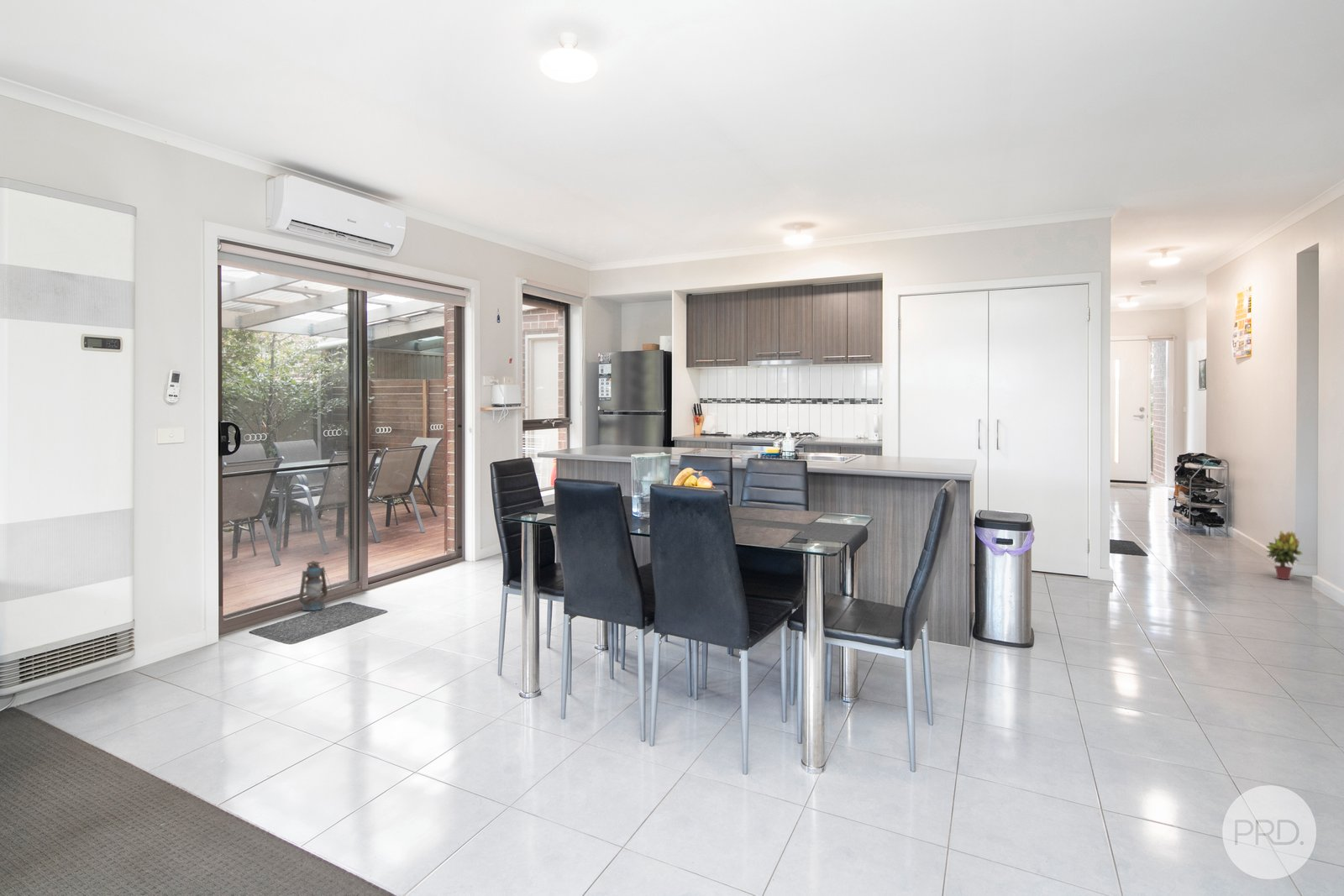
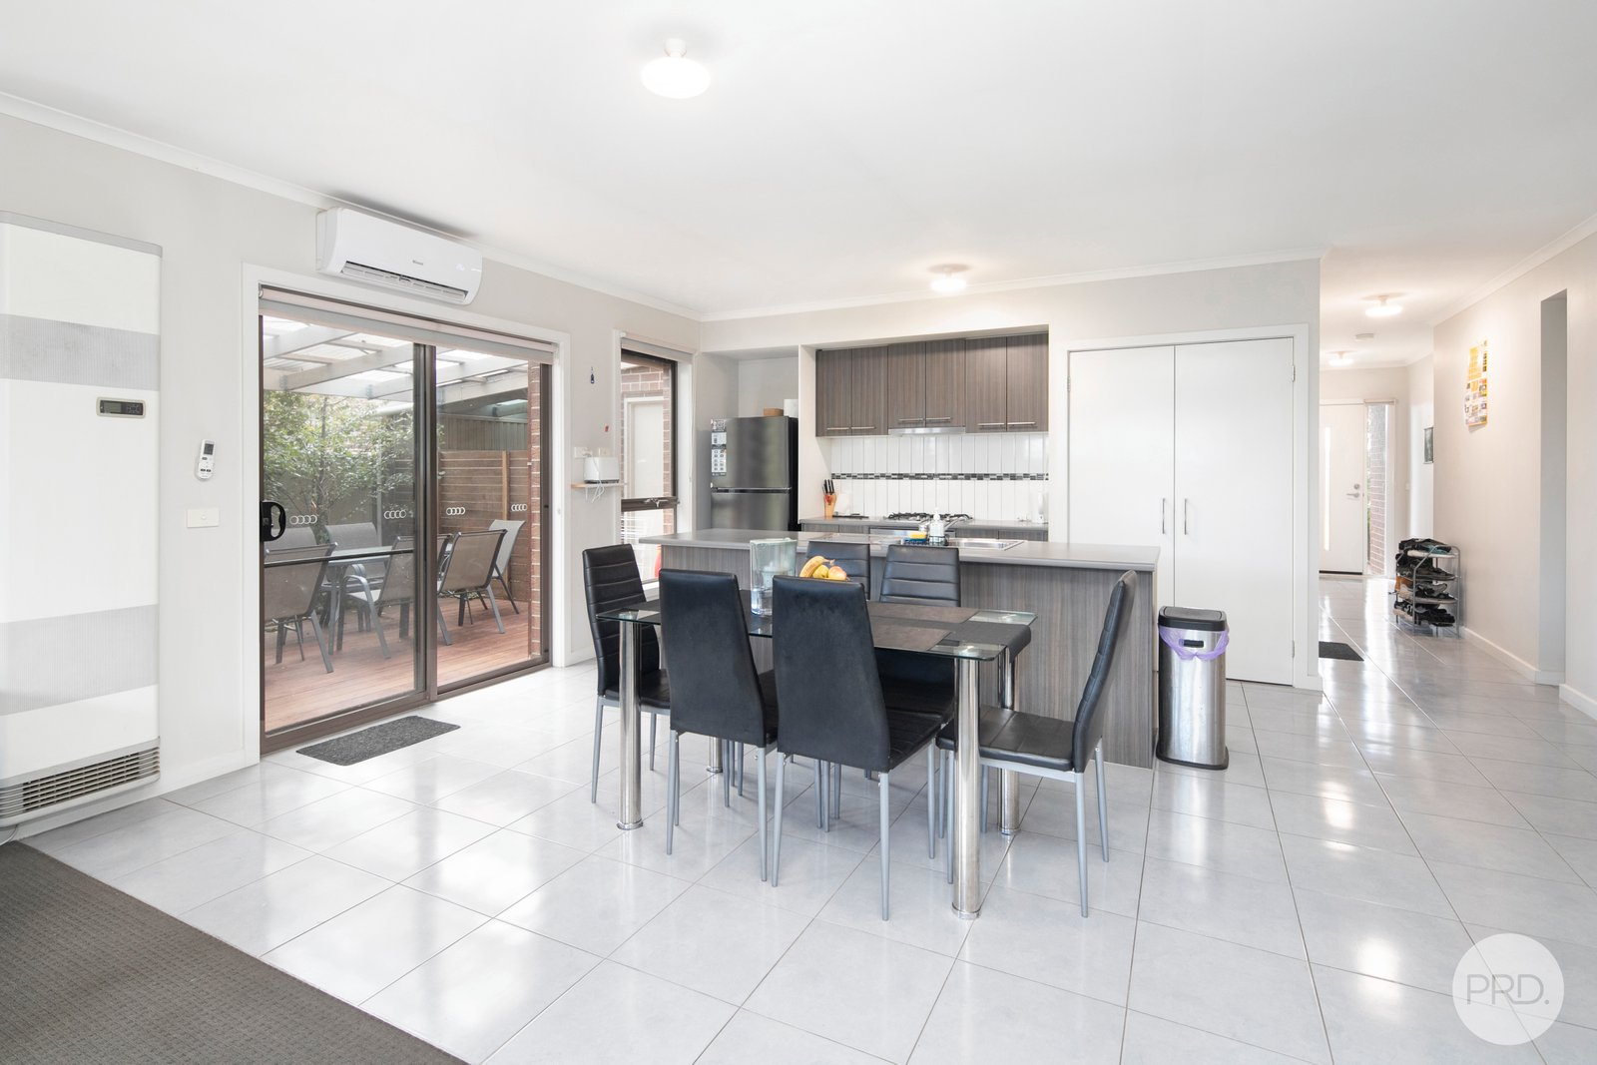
- potted plant (1284, 554)
- lantern (314, 584)
